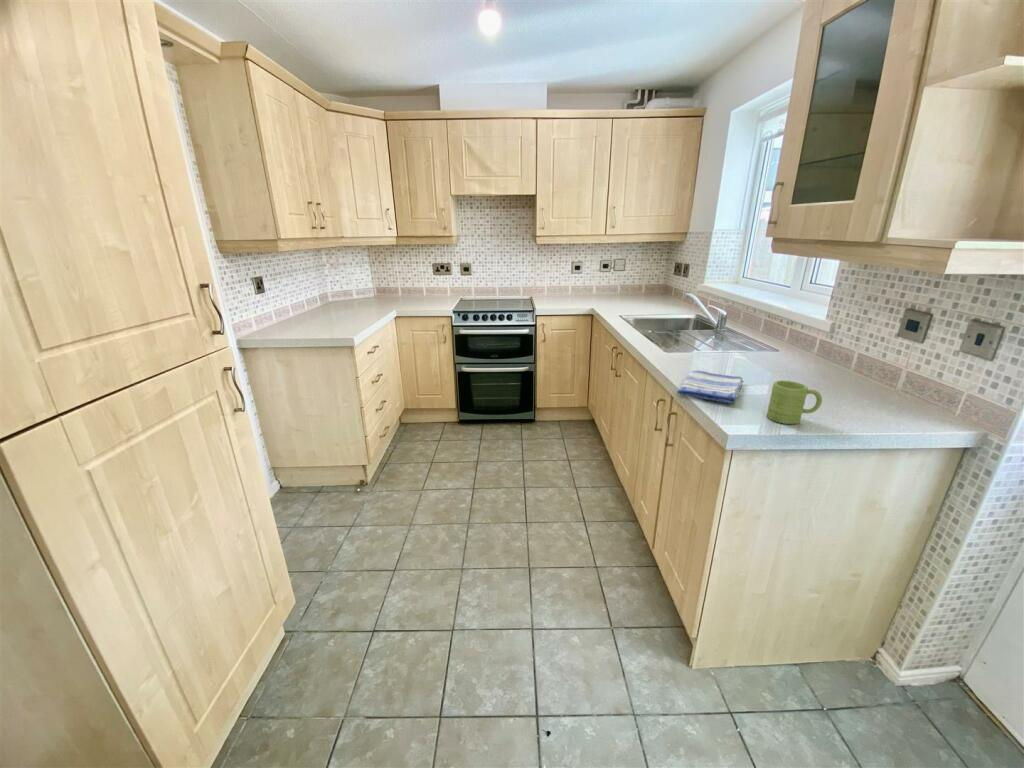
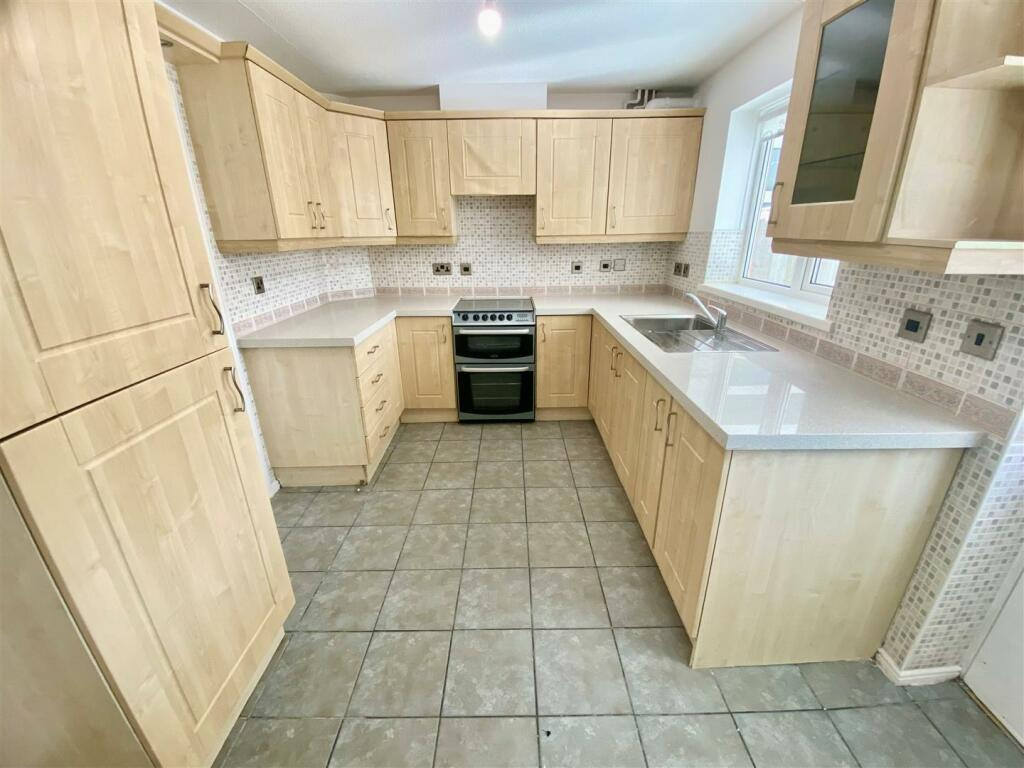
- dish towel (711, 385)
- mug (794, 402)
